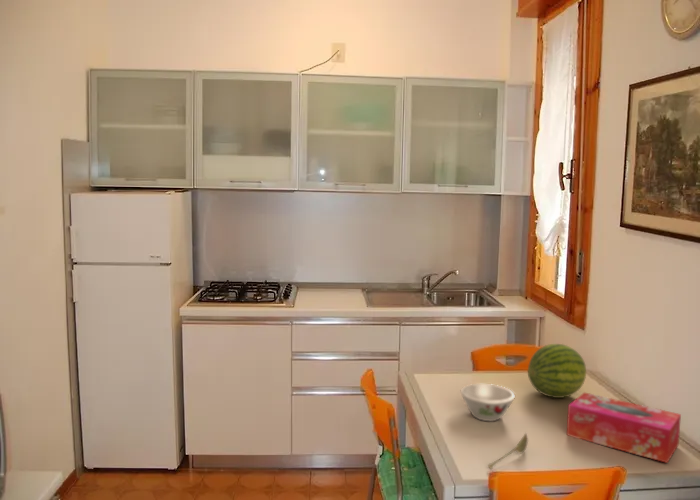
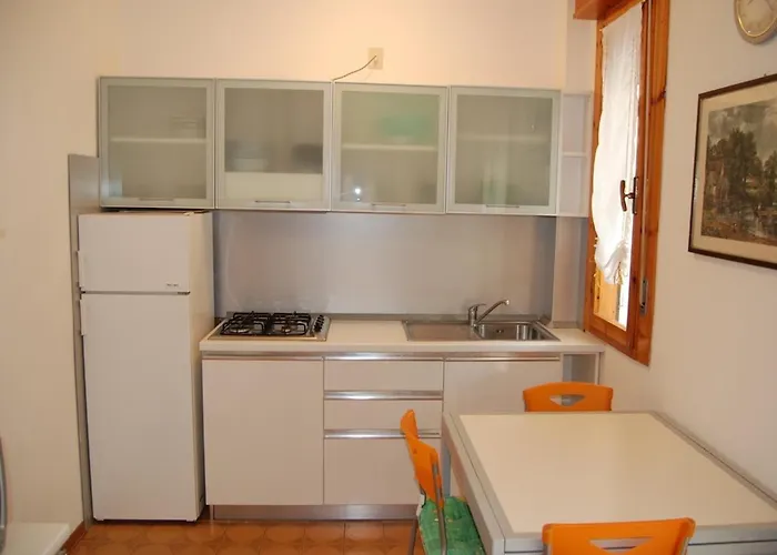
- soupspoon (510, 451)
- tissue box (622, 424)
- bowl (487, 404)
- fruit (556, 370)
